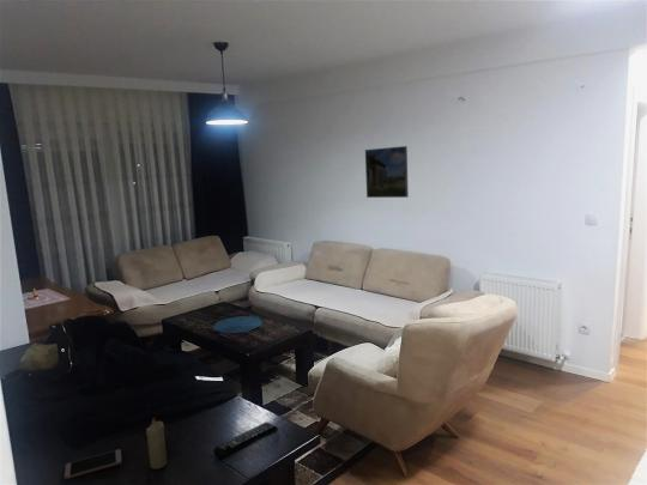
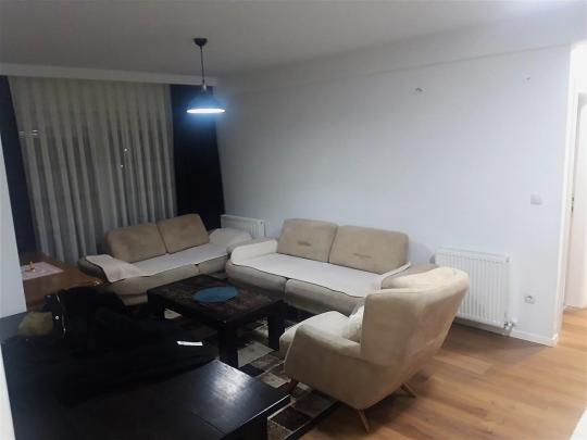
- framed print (386, 172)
- remote control (247, 438)
- candle (156, 441)
- smartphone (93, 463)
